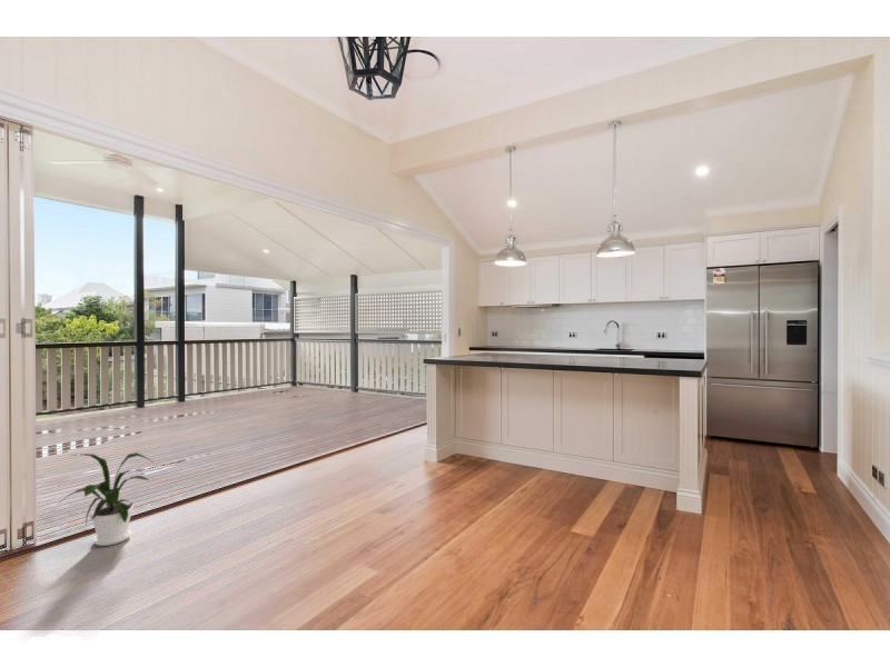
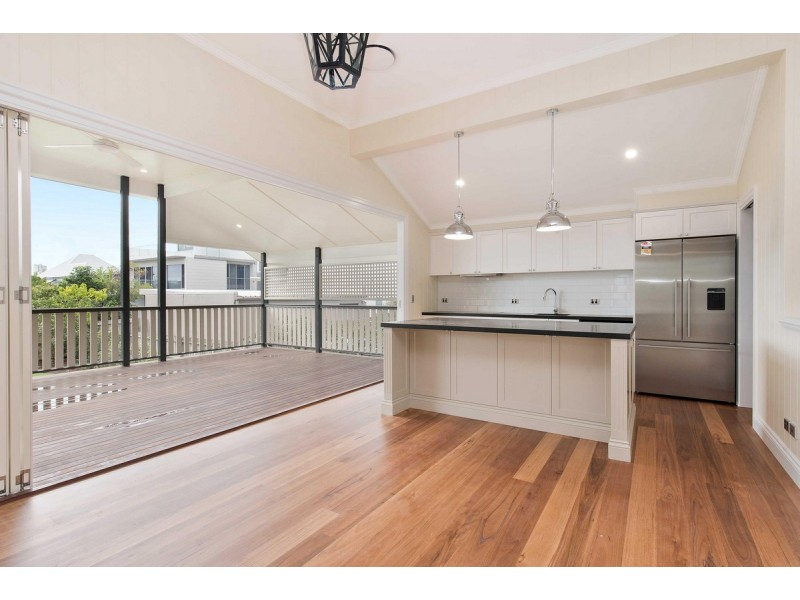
- house plant (110, 495)
